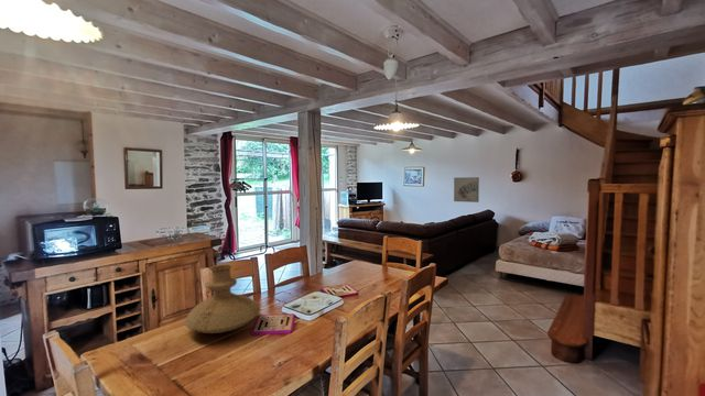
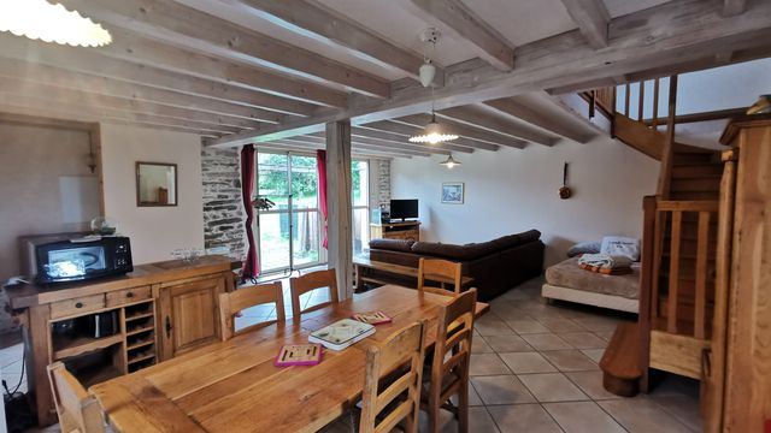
- wall art (466, 189)
- vase (223, 297)
